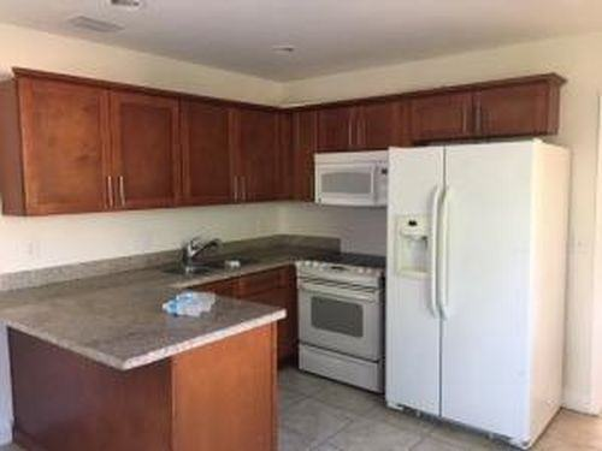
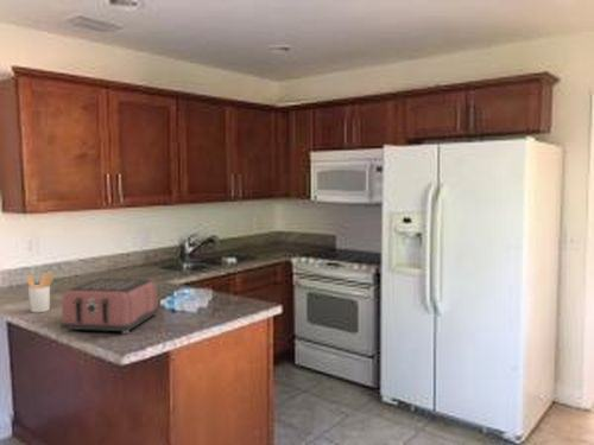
+ utensil holder (42, 291)
+ toaster (109, 304)
